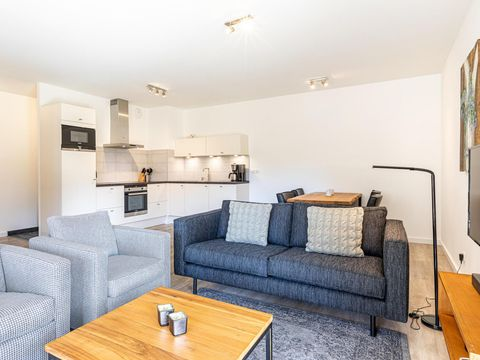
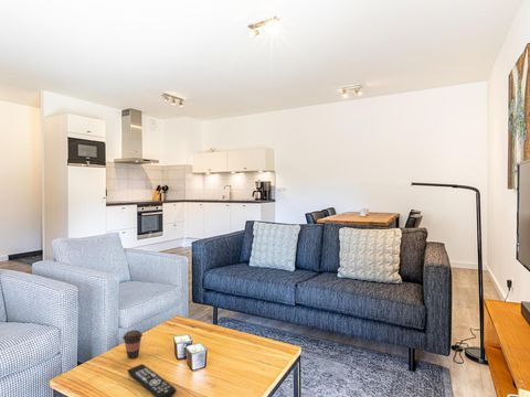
+ remote control (150, 380)
+ coffee cup (132, 344)
